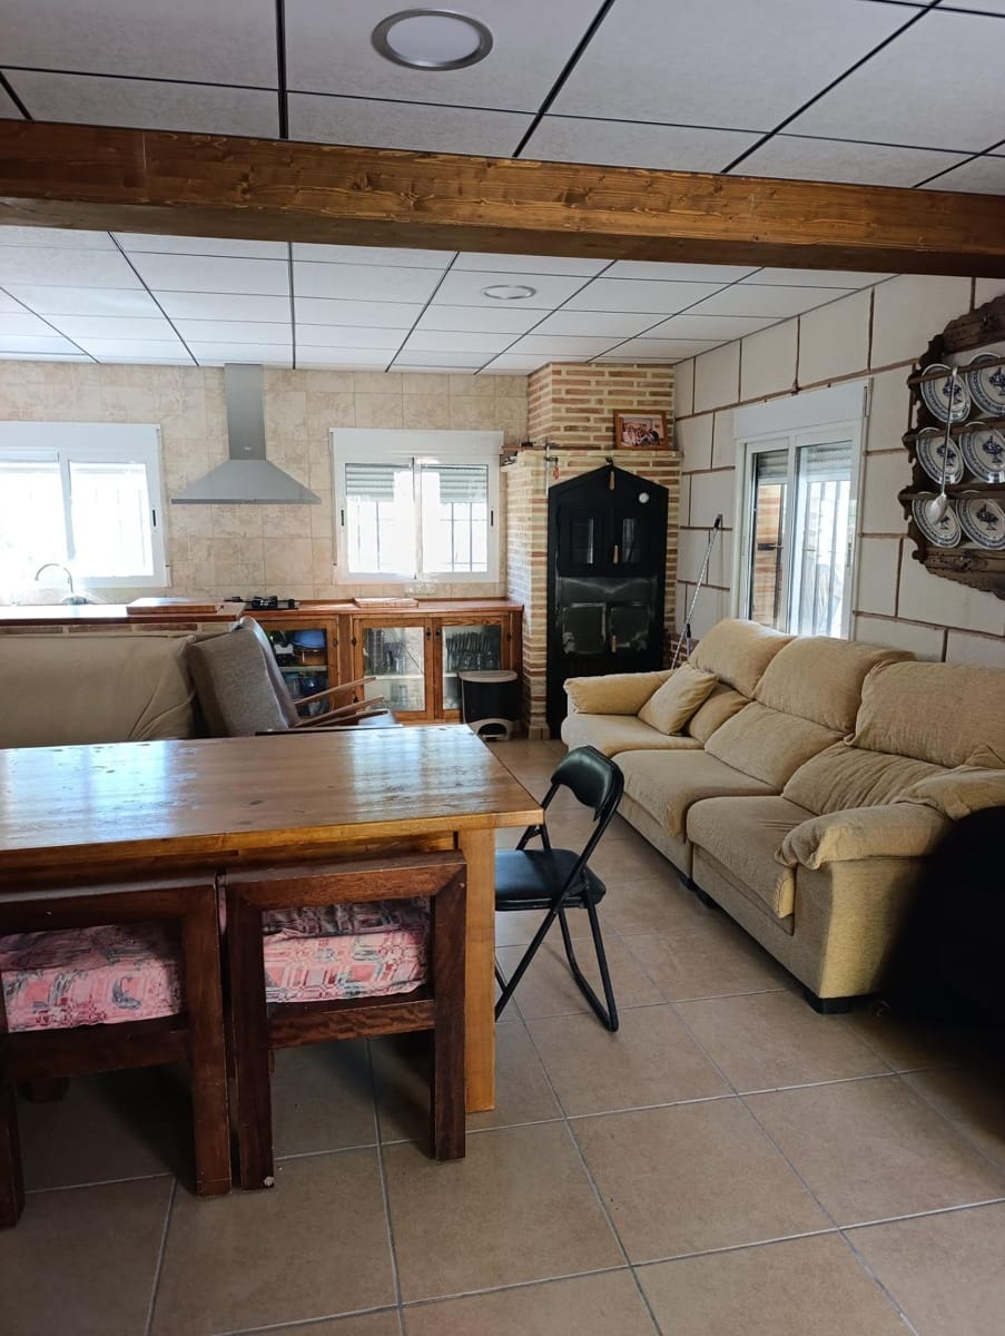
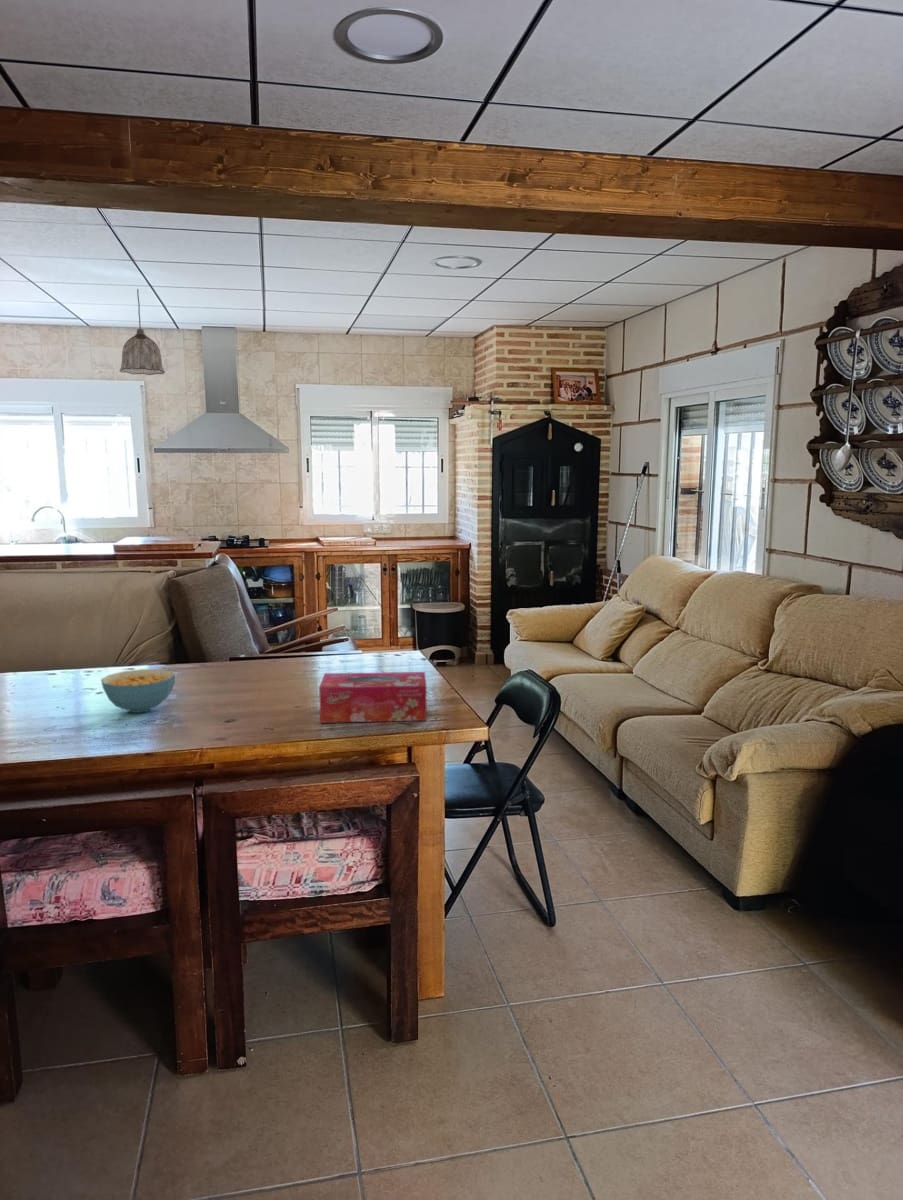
+ tissue box (374, 696)
+ cereal bowl (139, 693)
+ pendant lamp (140, 331)
